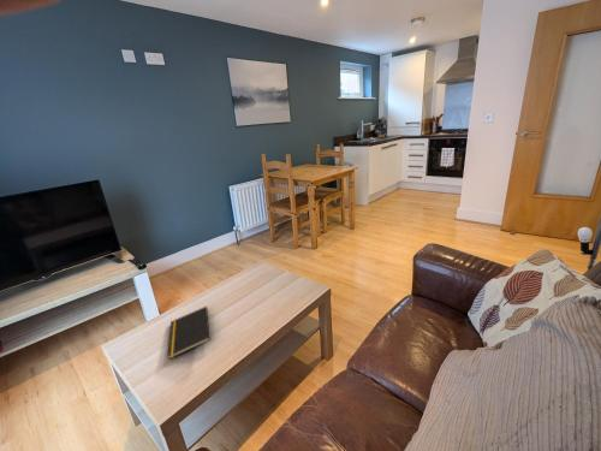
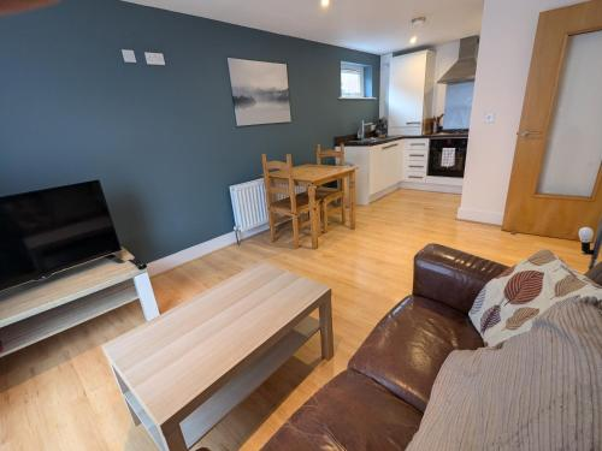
- notepad (189, 330)
